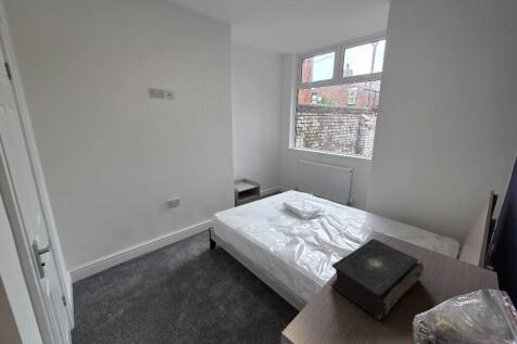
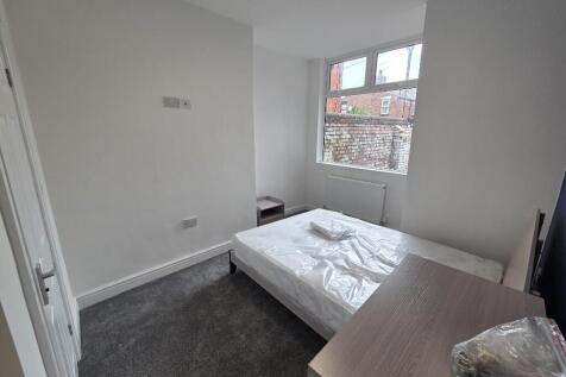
- book (377, 272)
